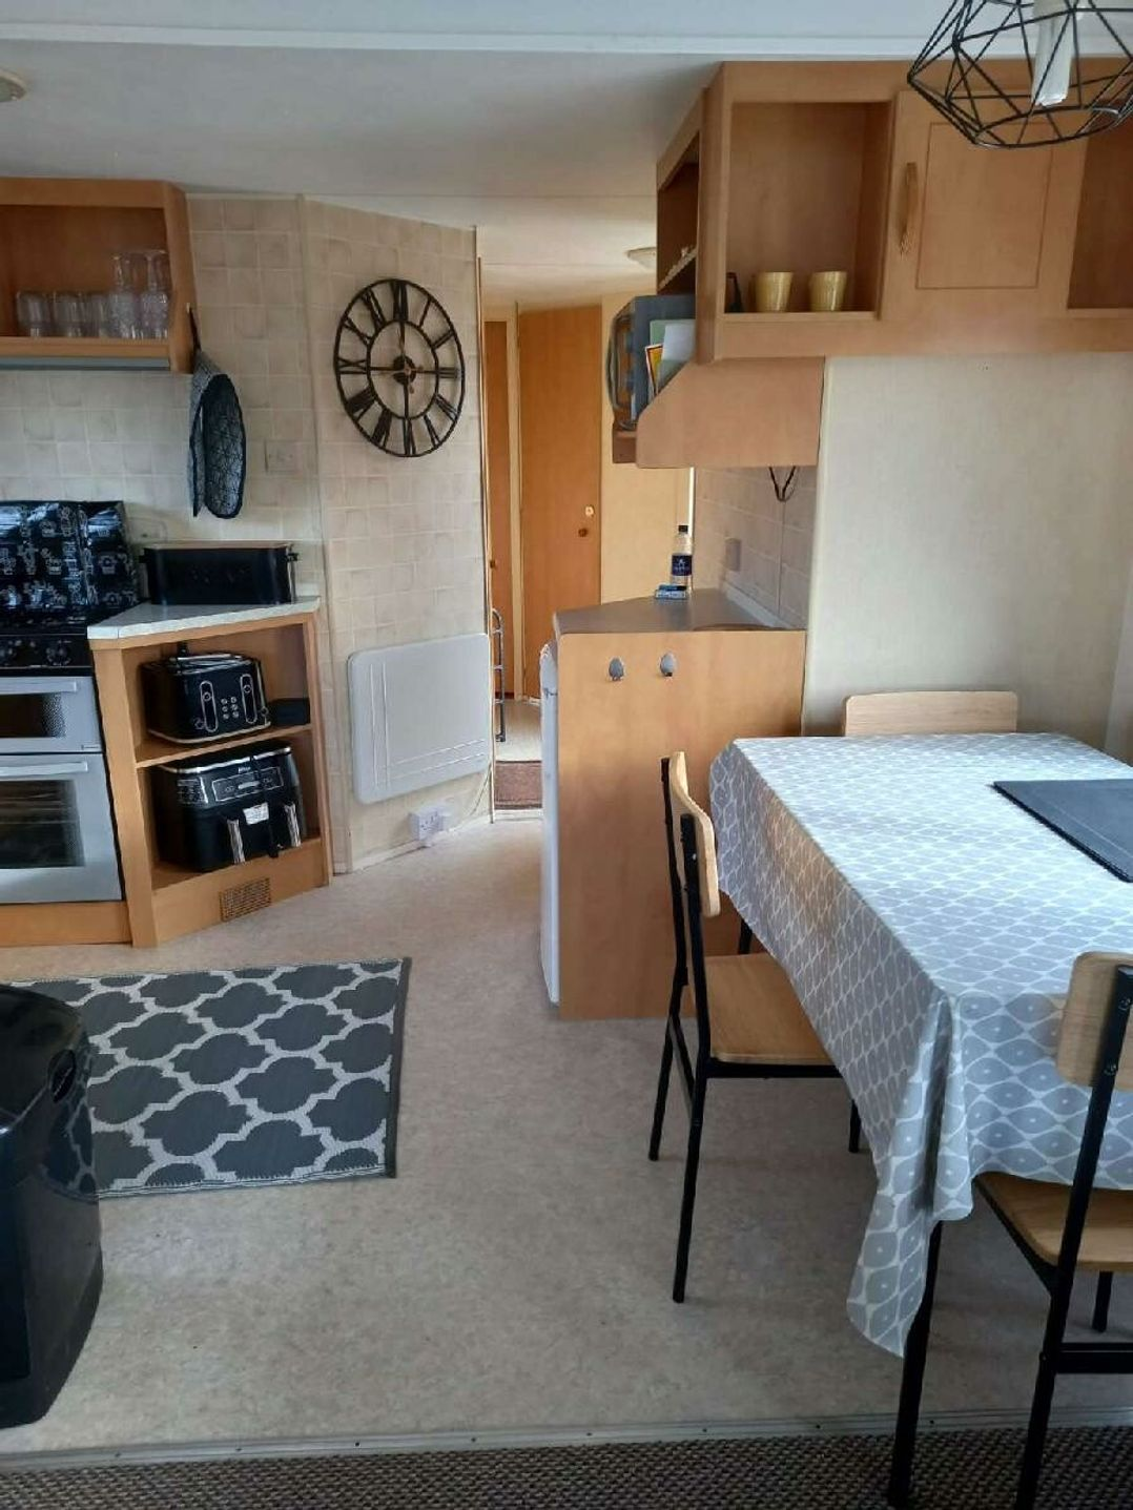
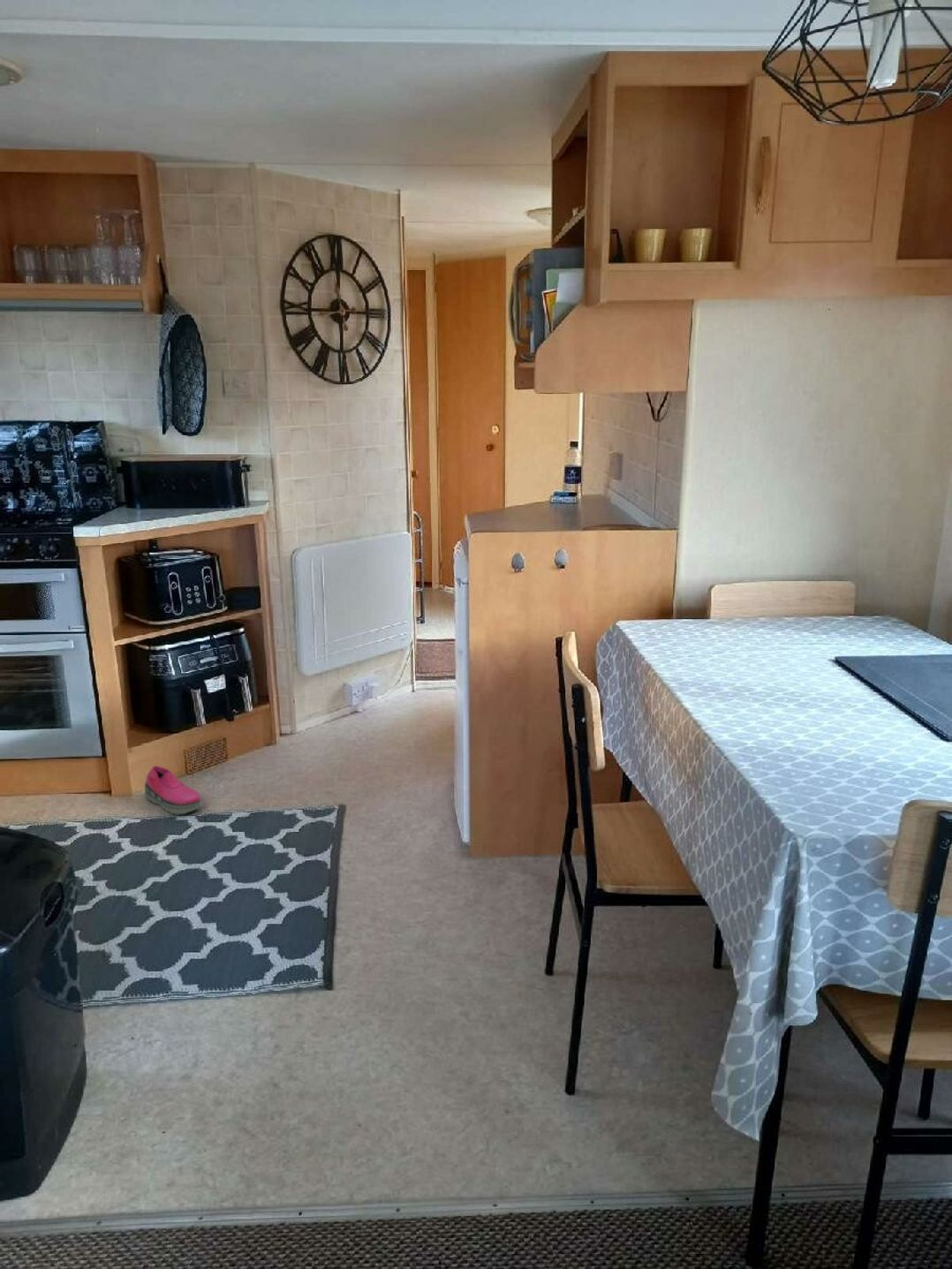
+ shoe (170, 789)
